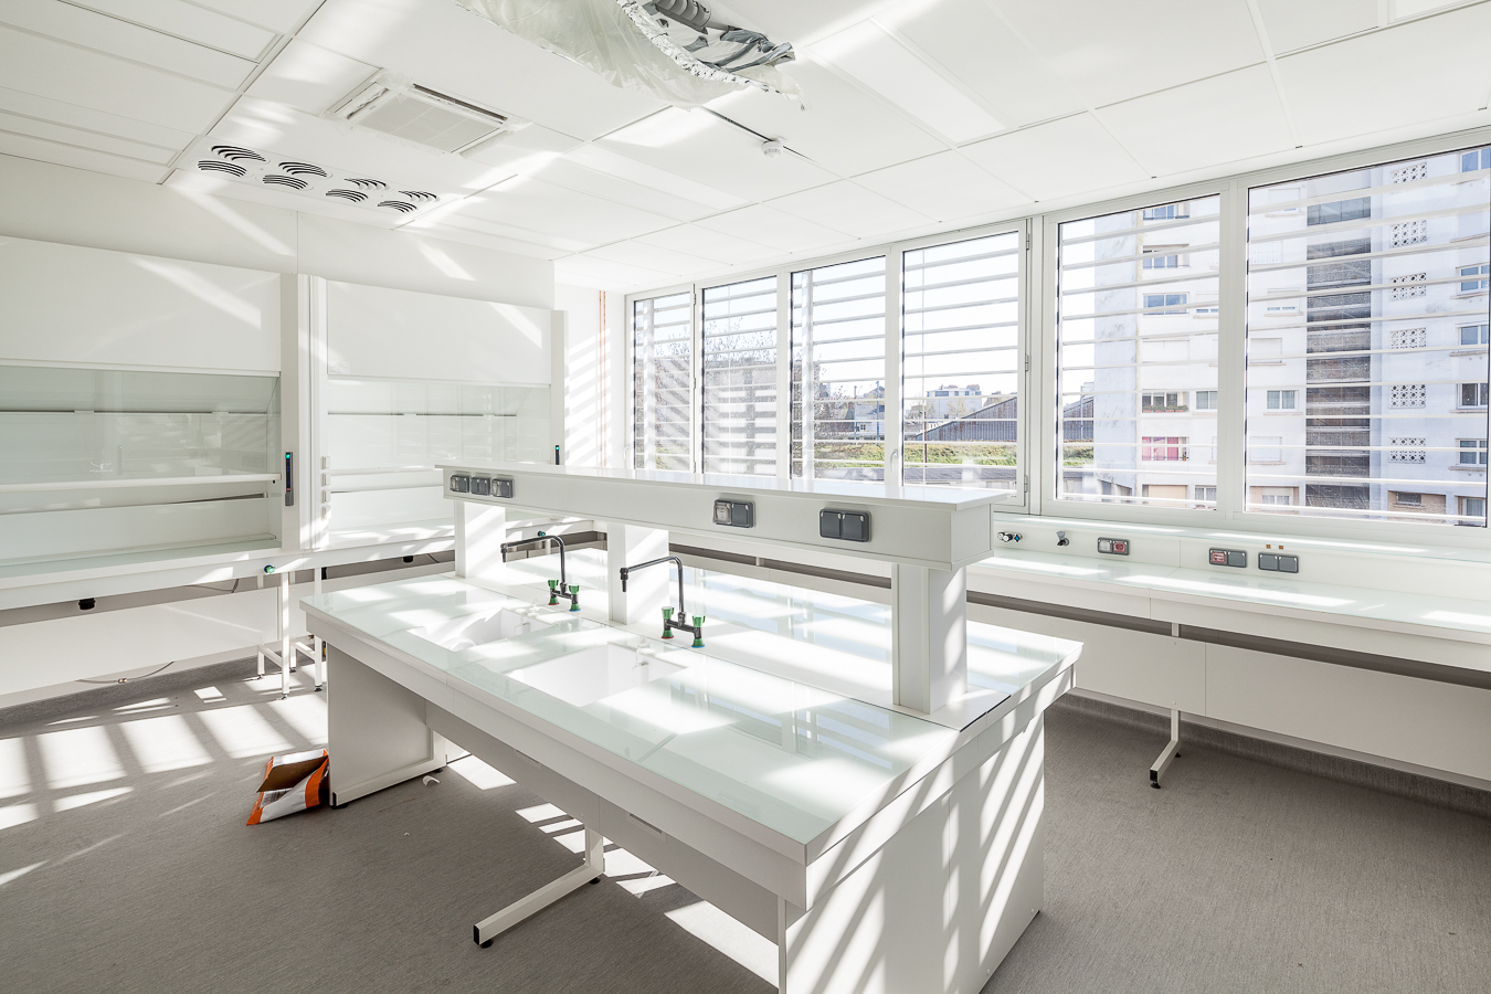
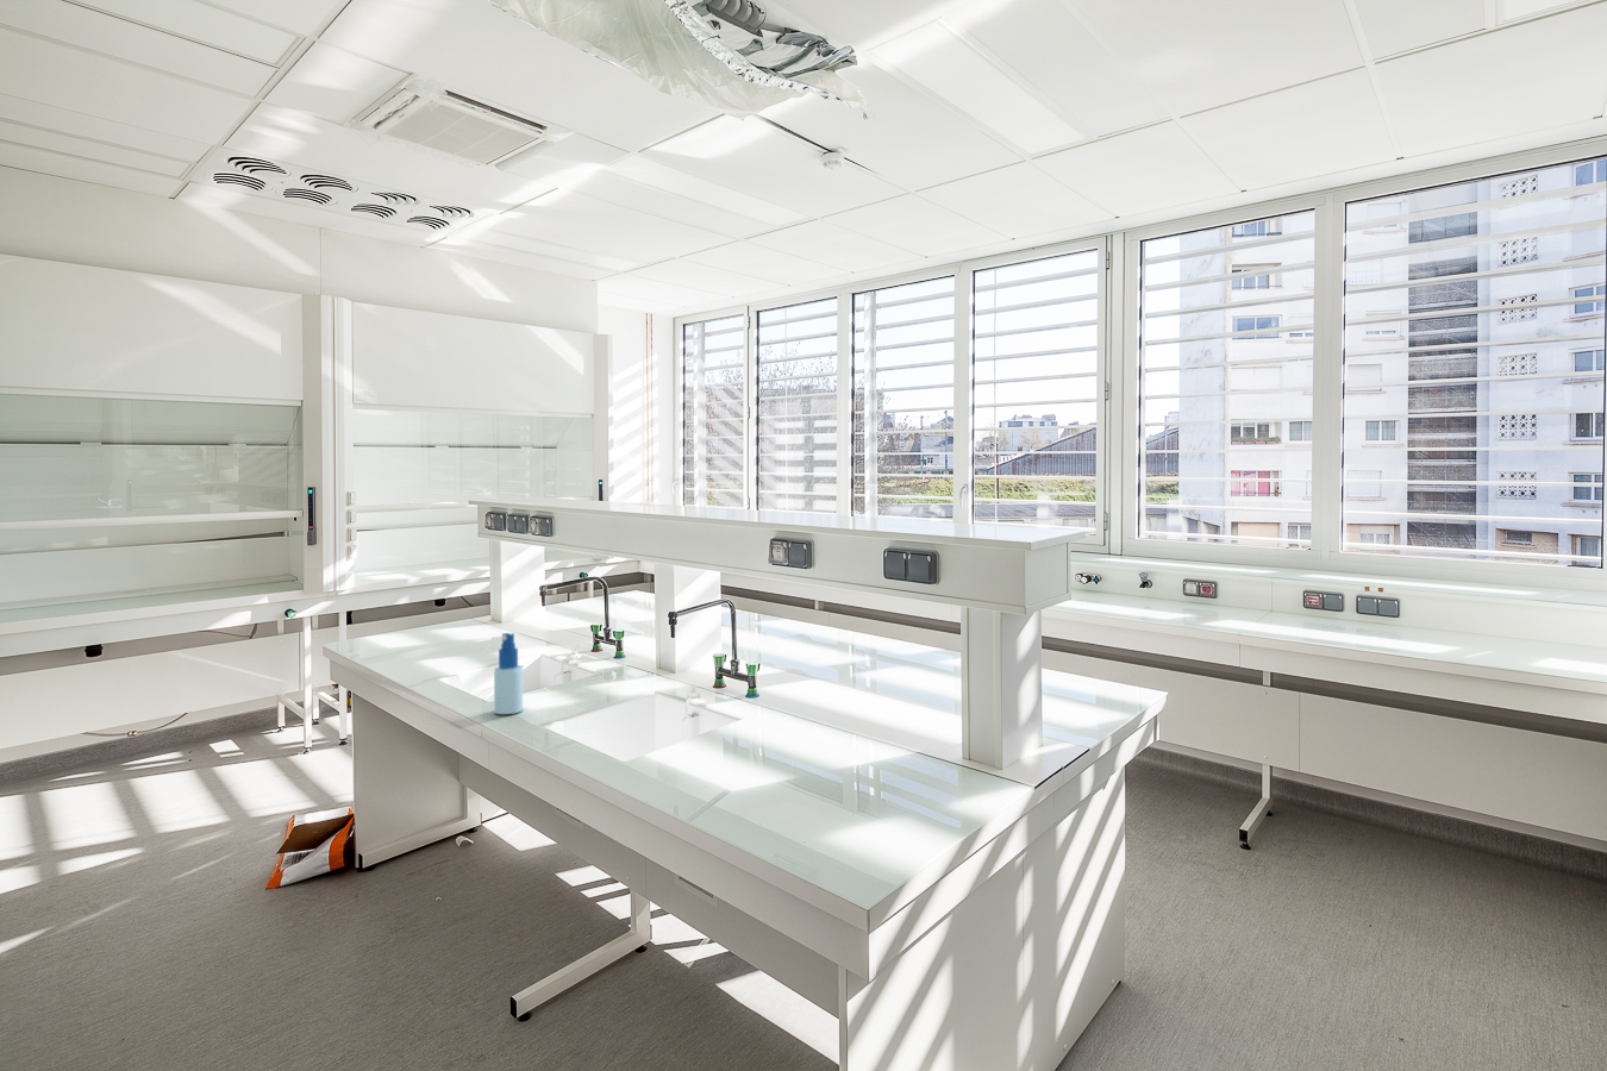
+ spray bottle (508, 671)
